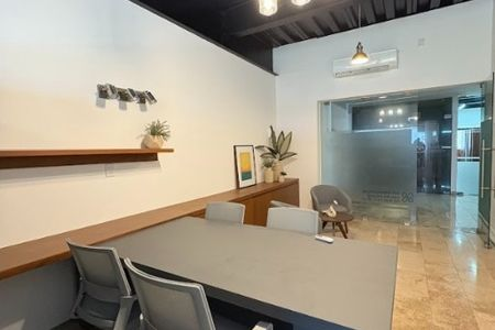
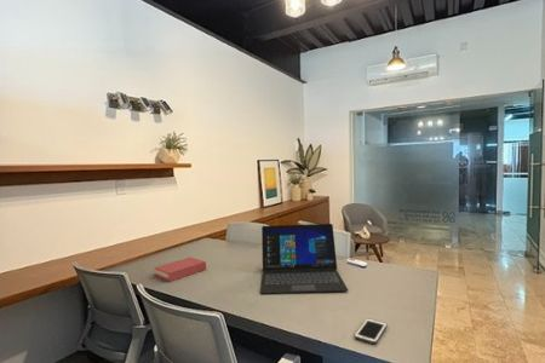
+ book (180, 267)
+ laptop (299, 254)
+ cell phone (371, 330)
